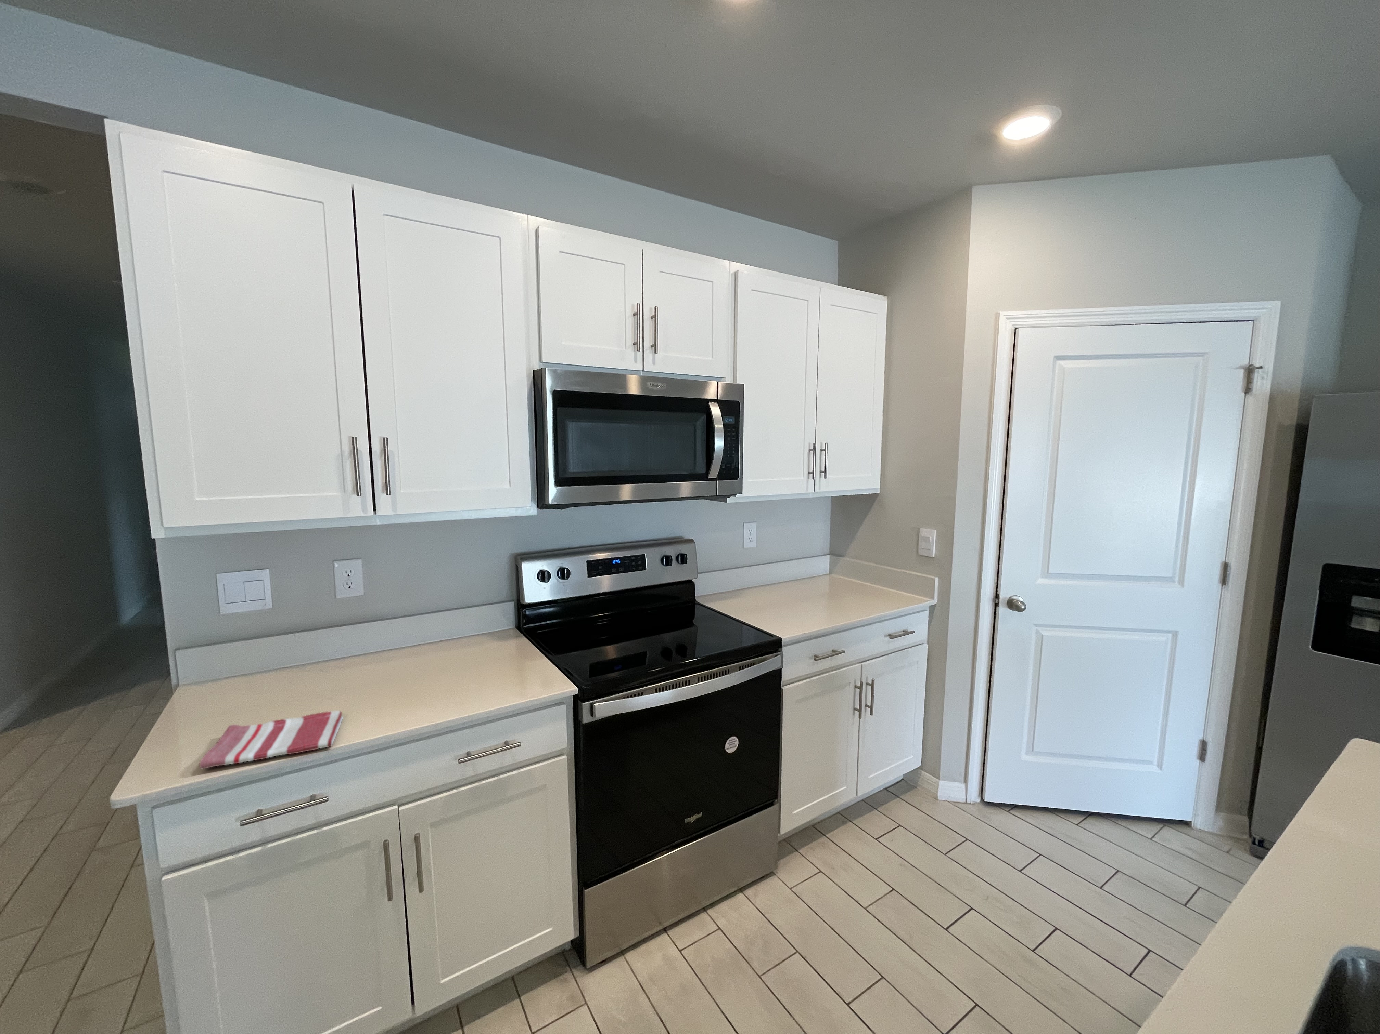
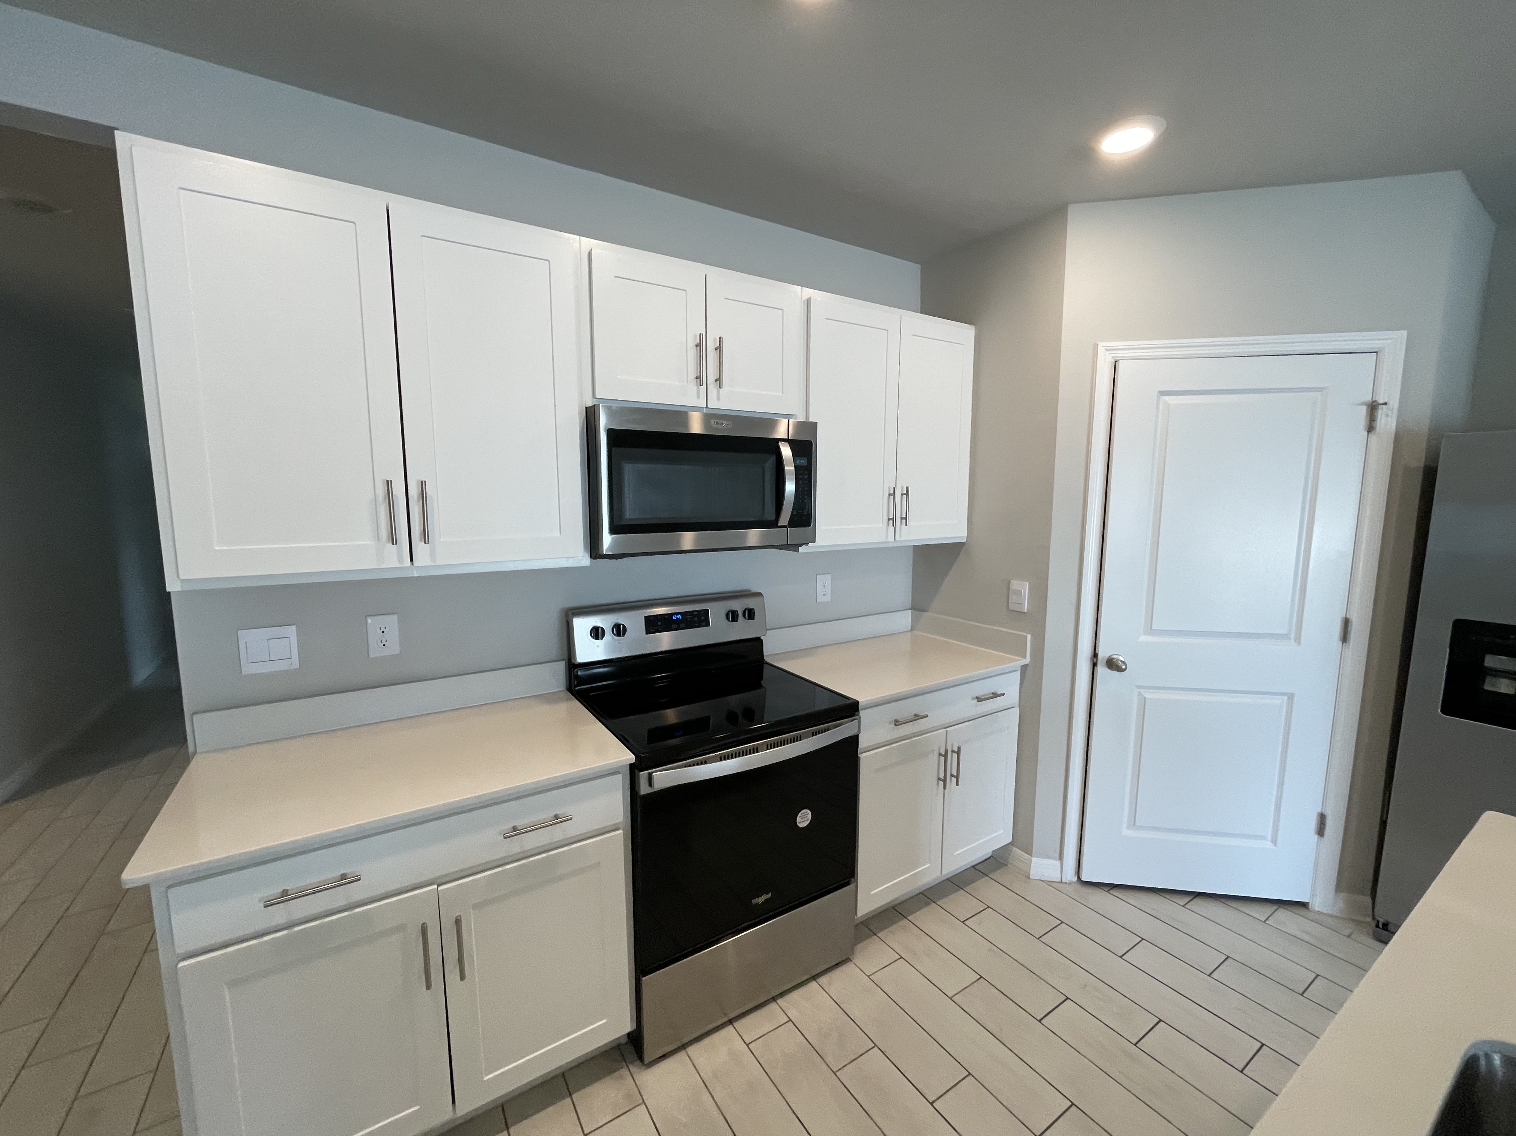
- dish towel (277, 736)
